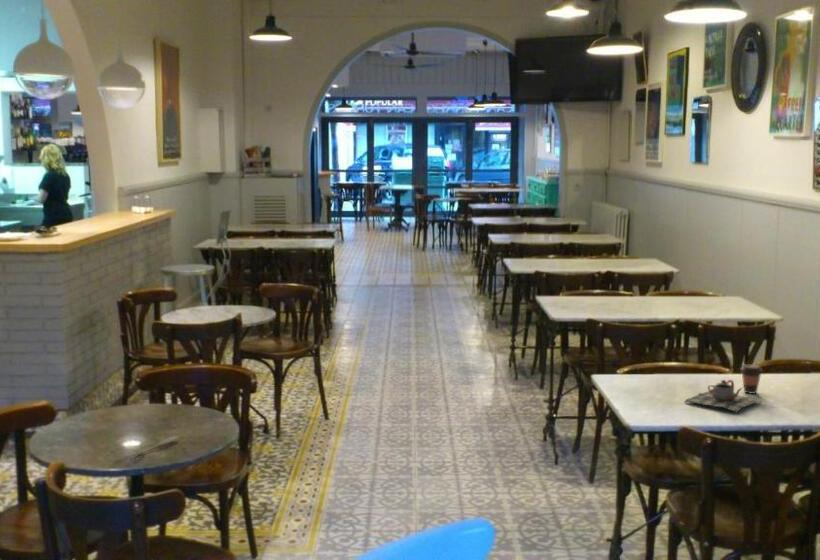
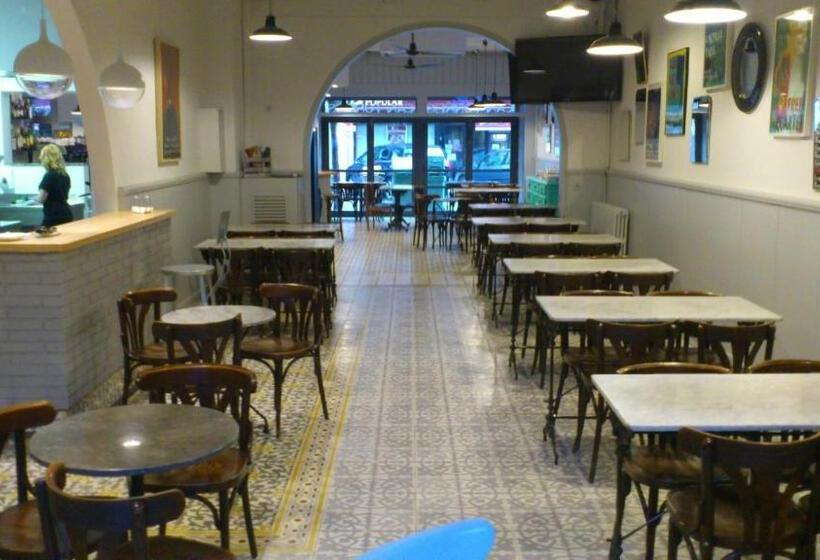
- spoon (155, 445)
- teapot (722, 391)
- coffee cup (751, 379)
